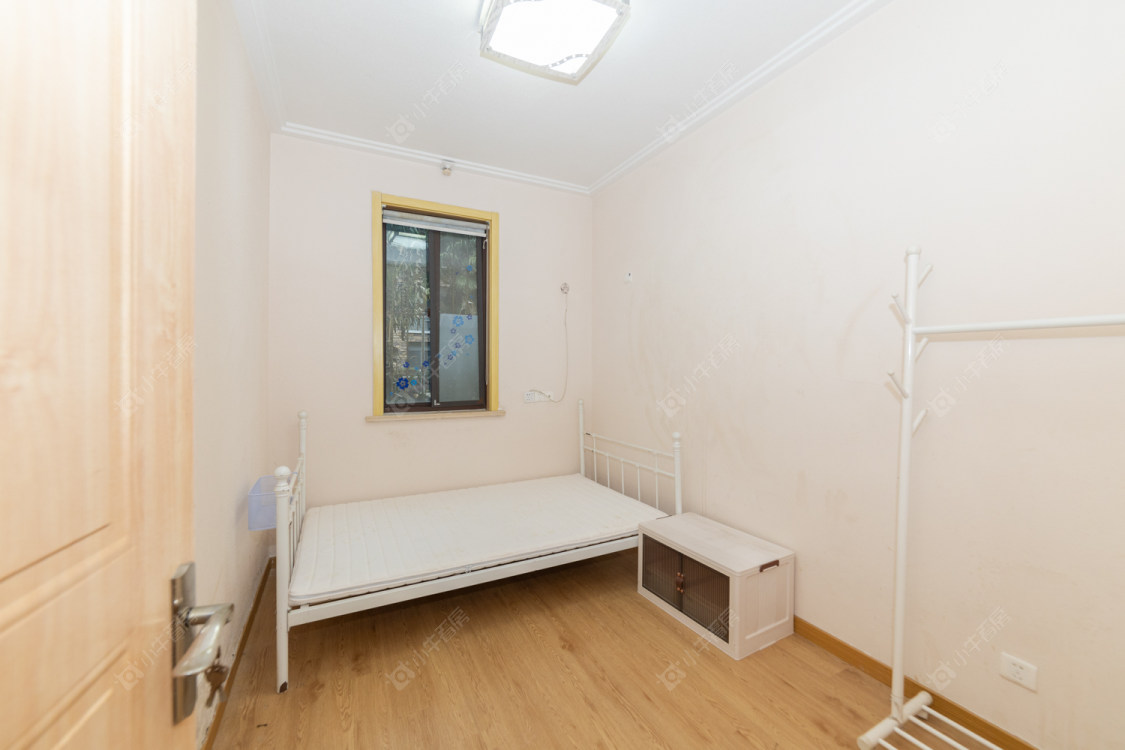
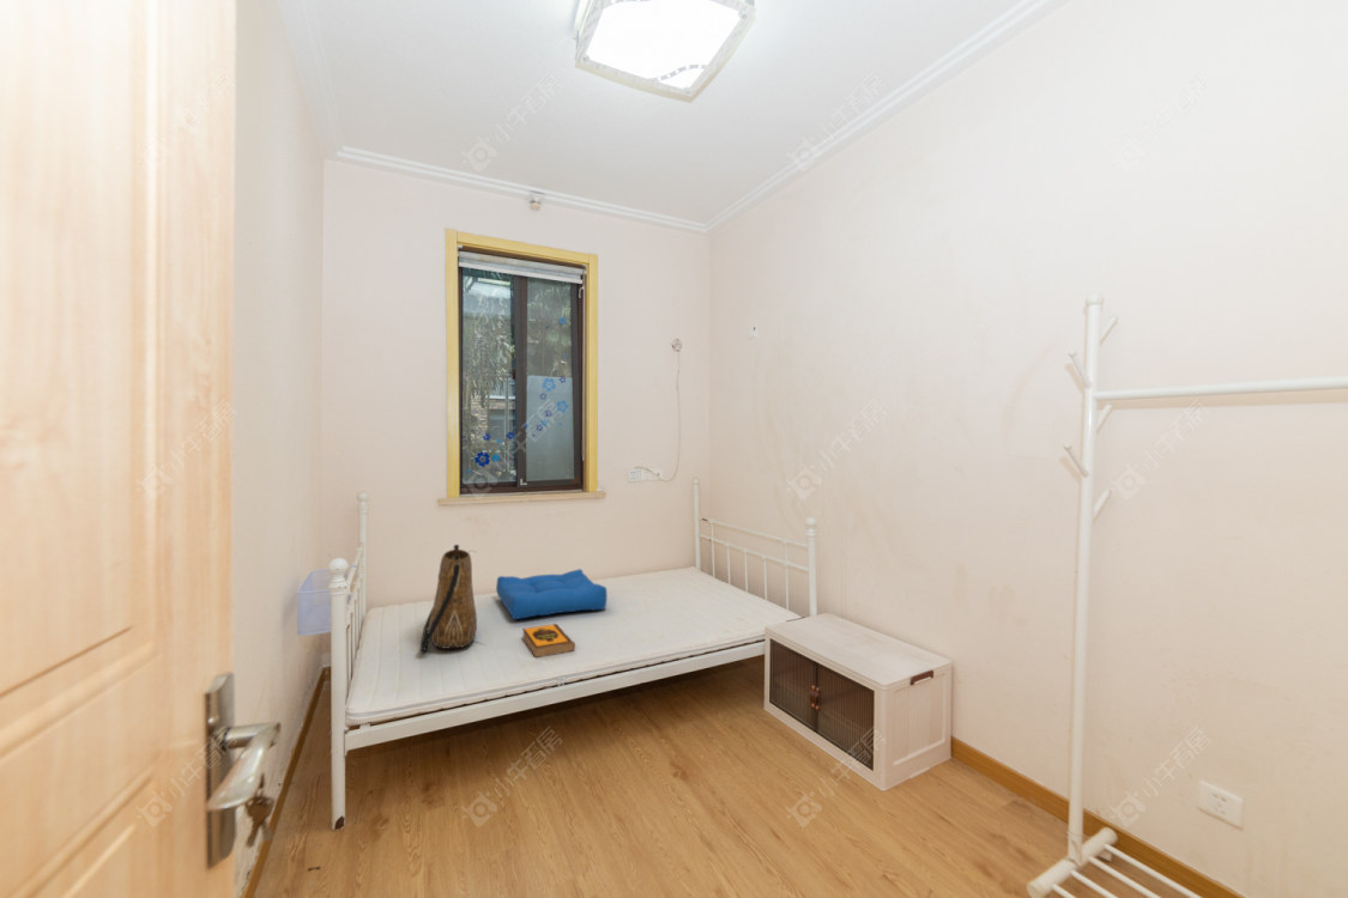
+ seat cushion (550, 593)
+ tote bag (449, 595)
+ hardback book (548, 639)
